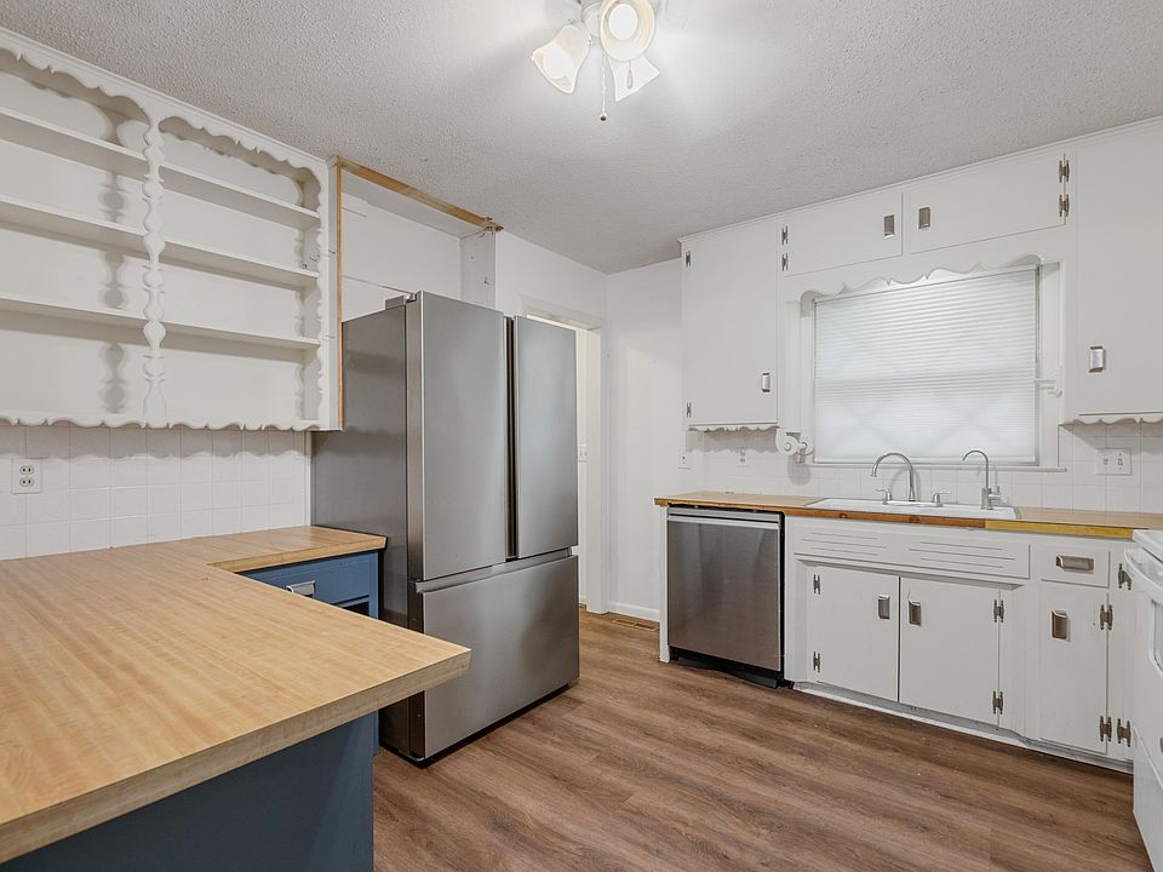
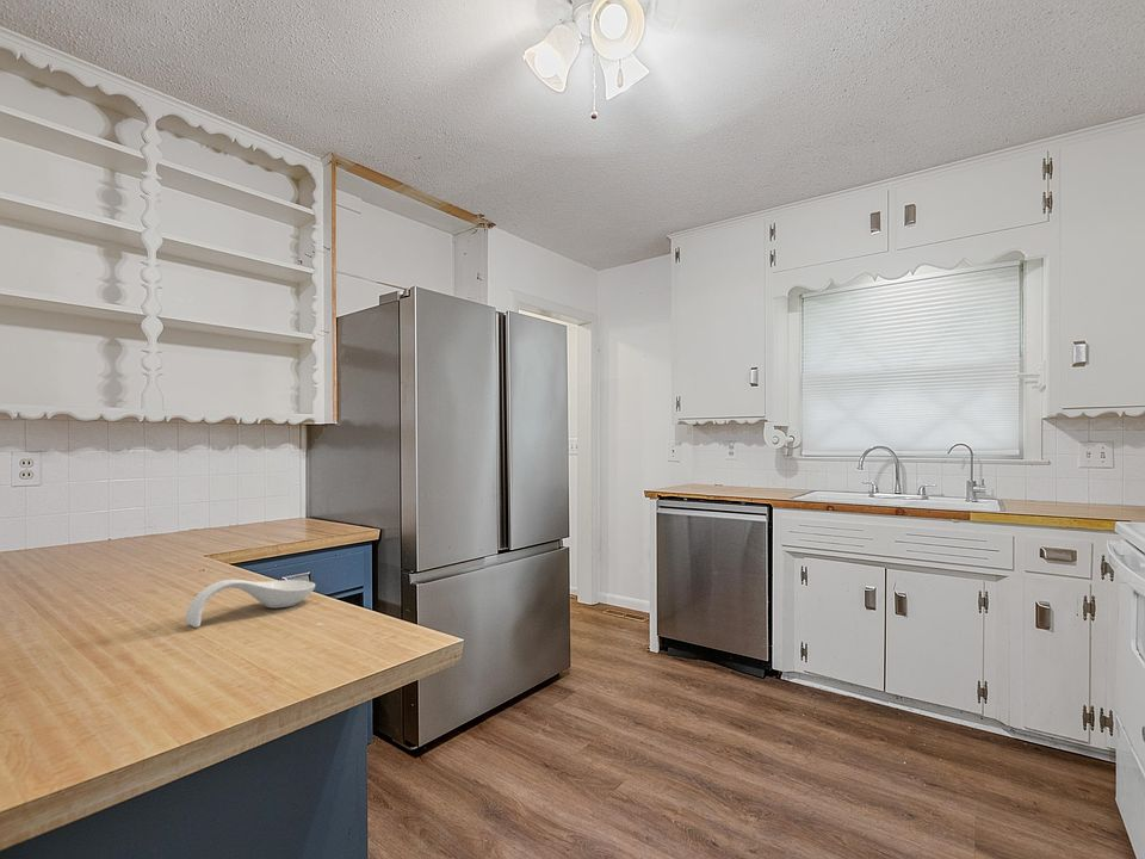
+ spoon rest (255, 593)
